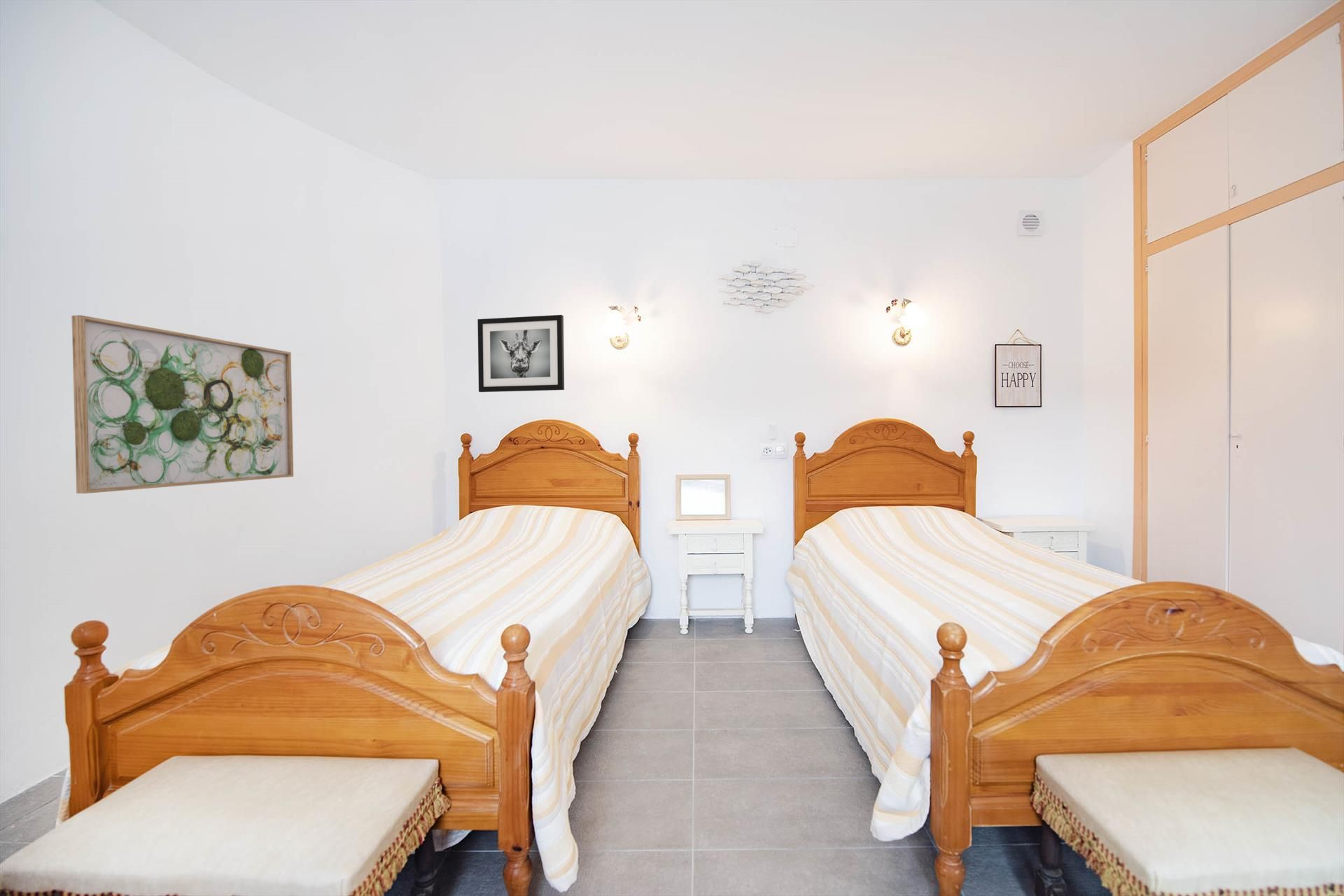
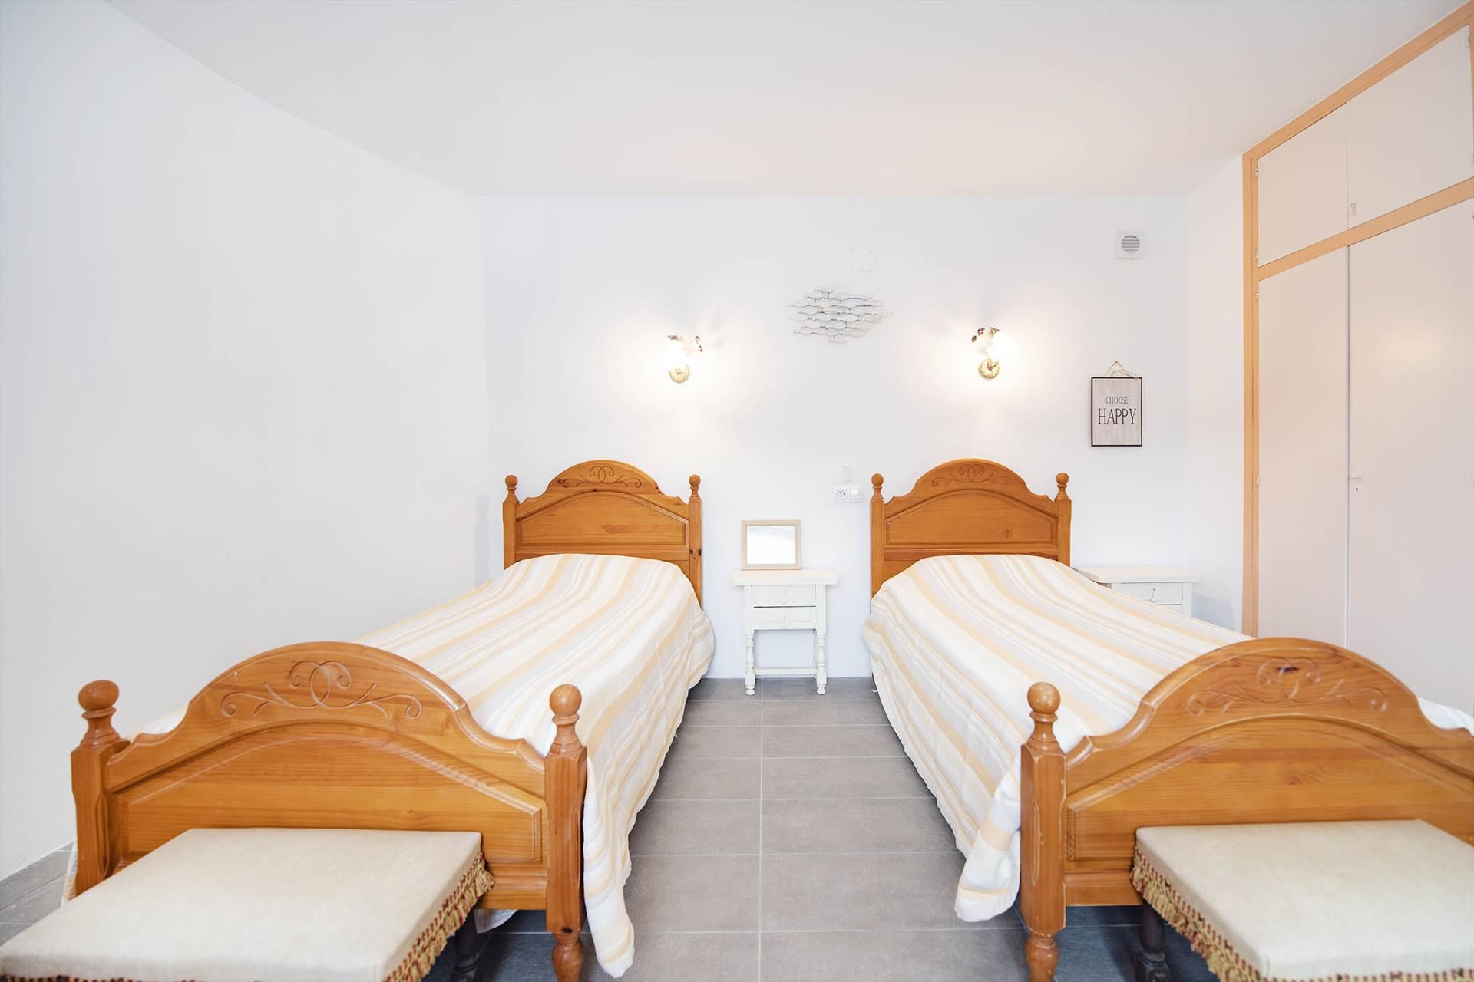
- wall art (204, 410)
- wall art (520, 354)
